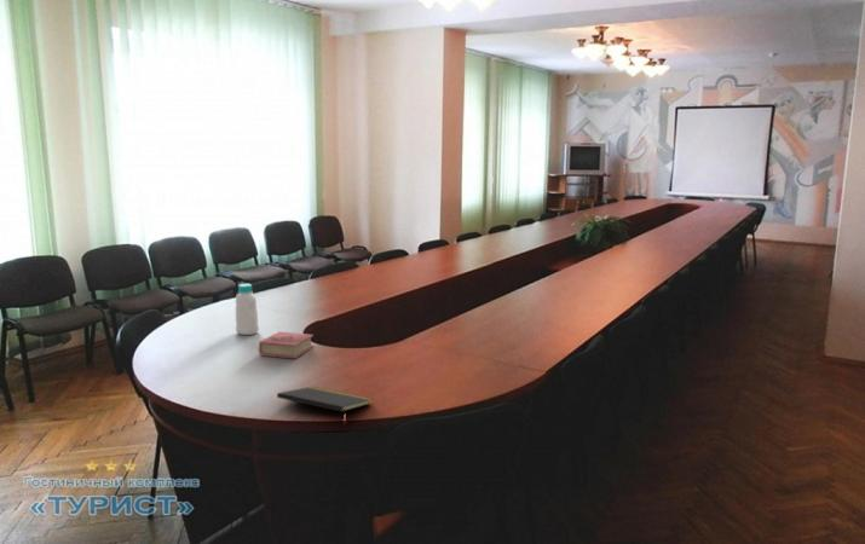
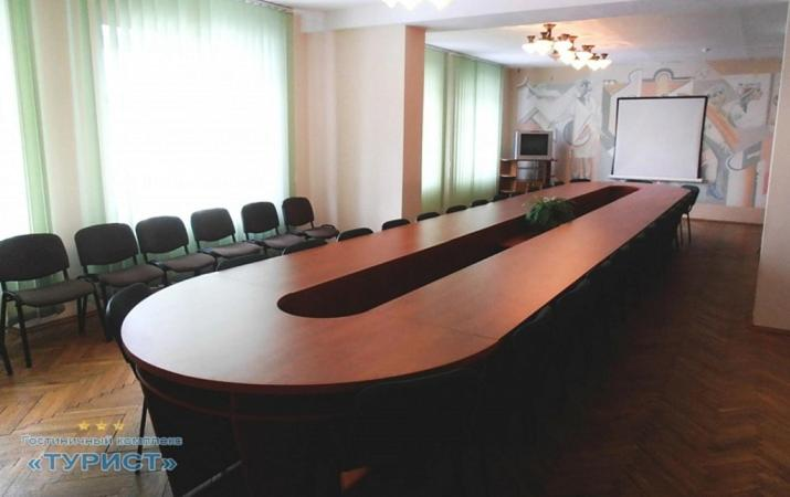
- bottle (246, 308)
- book (286, 343)
- notepad (325, 398)
